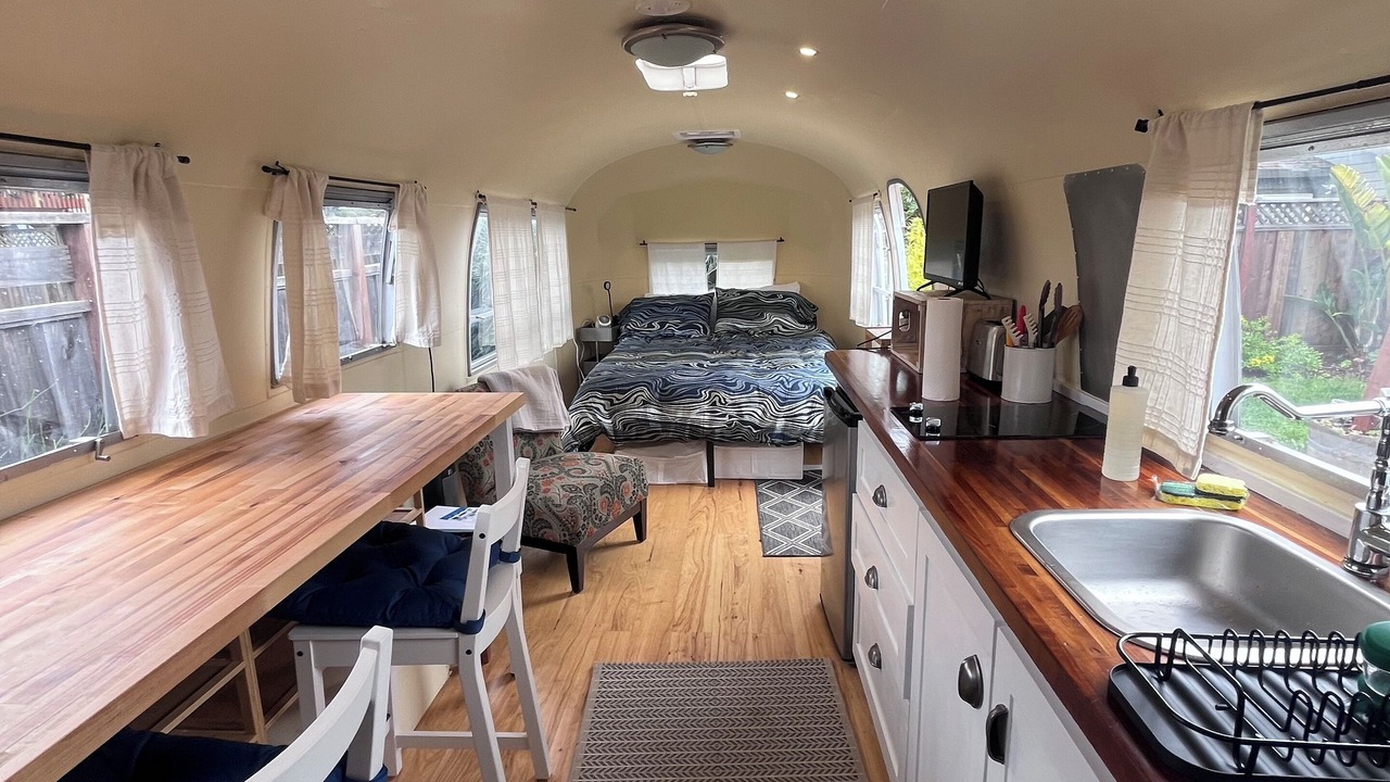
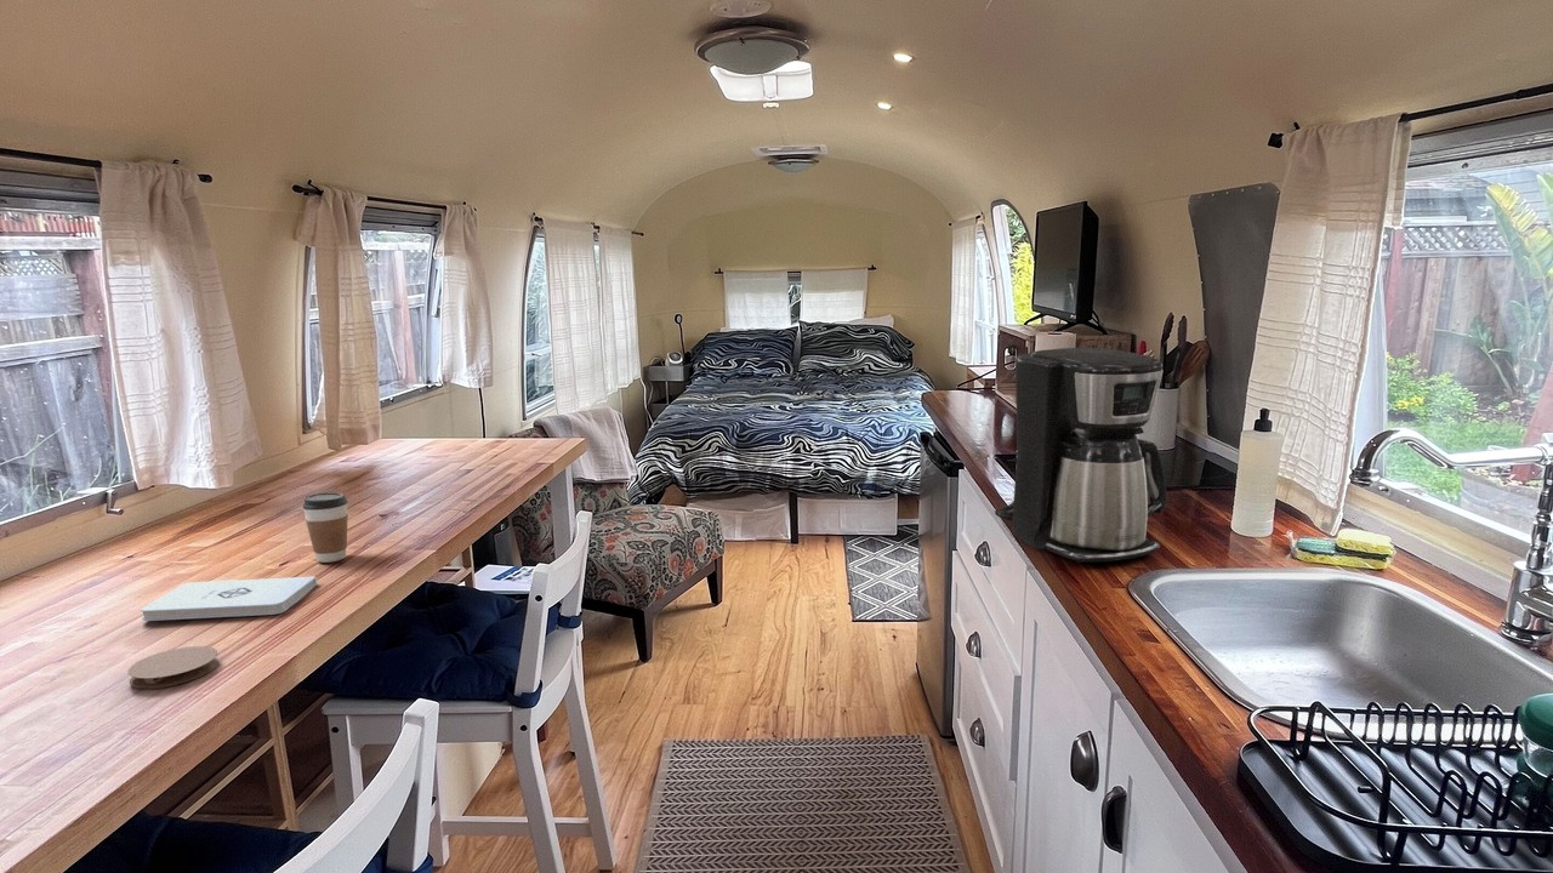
+ notepad (231, 598)
+ coaster (173, 666)
+ coffee cup (328, 526)
+ coffee maker (1085, 444)
